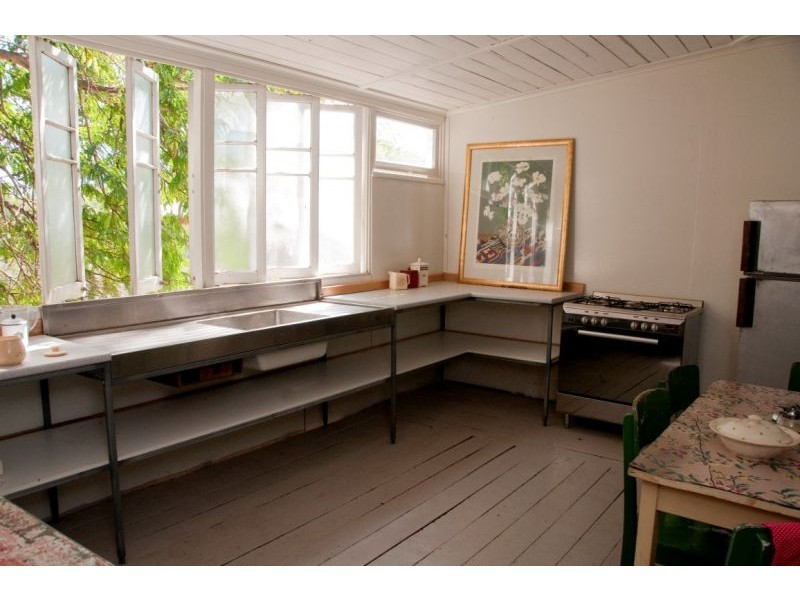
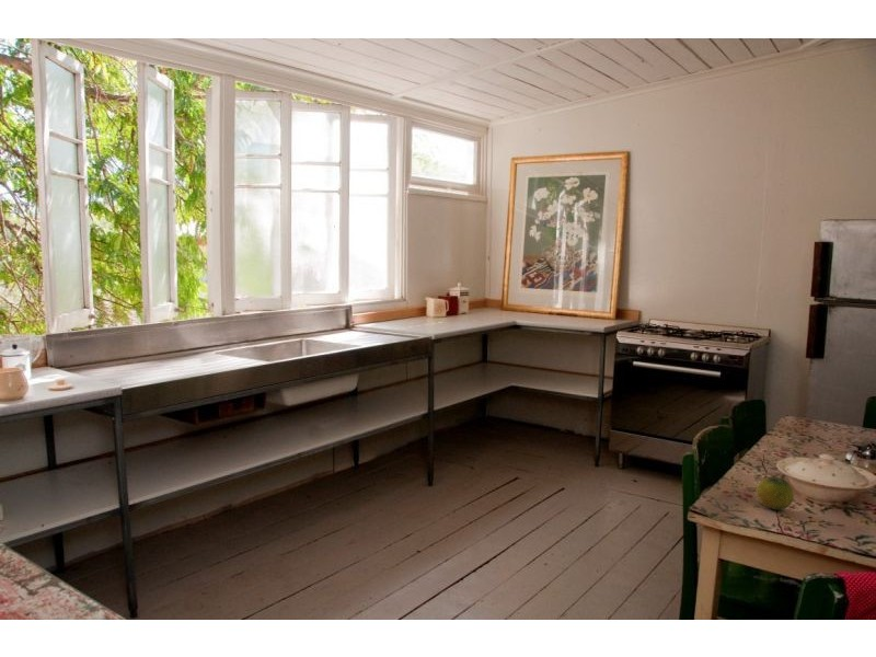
+ fruit (774, 493)
